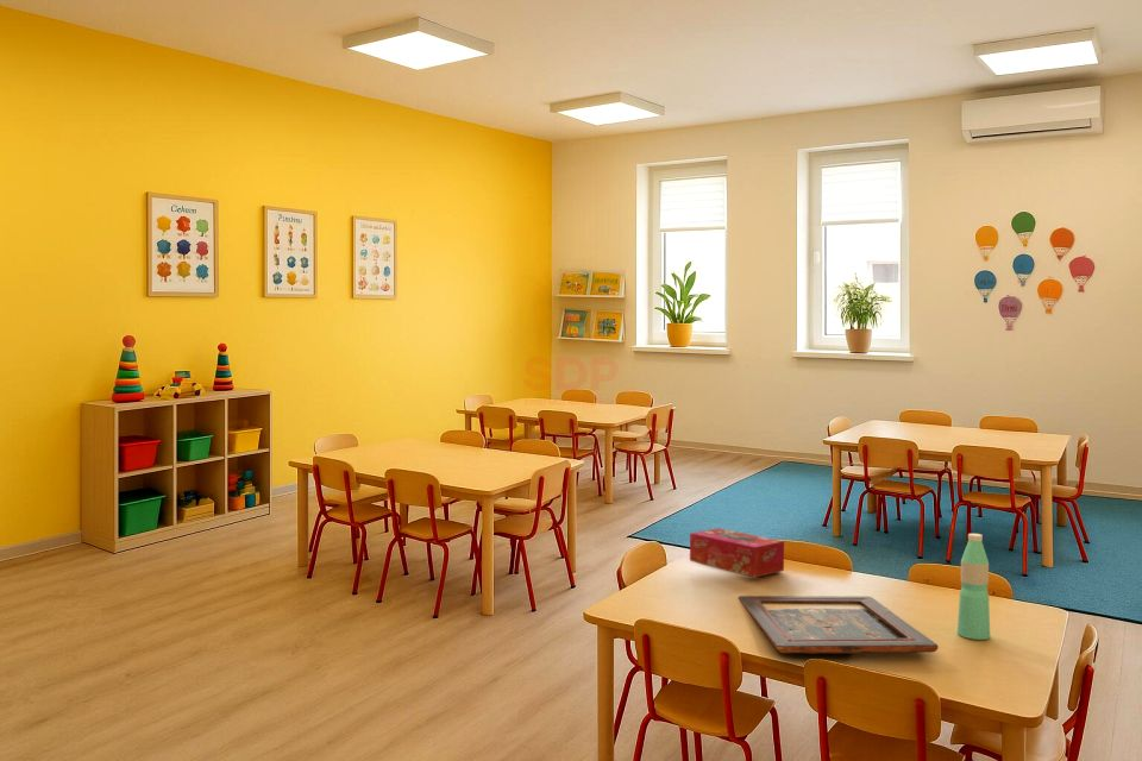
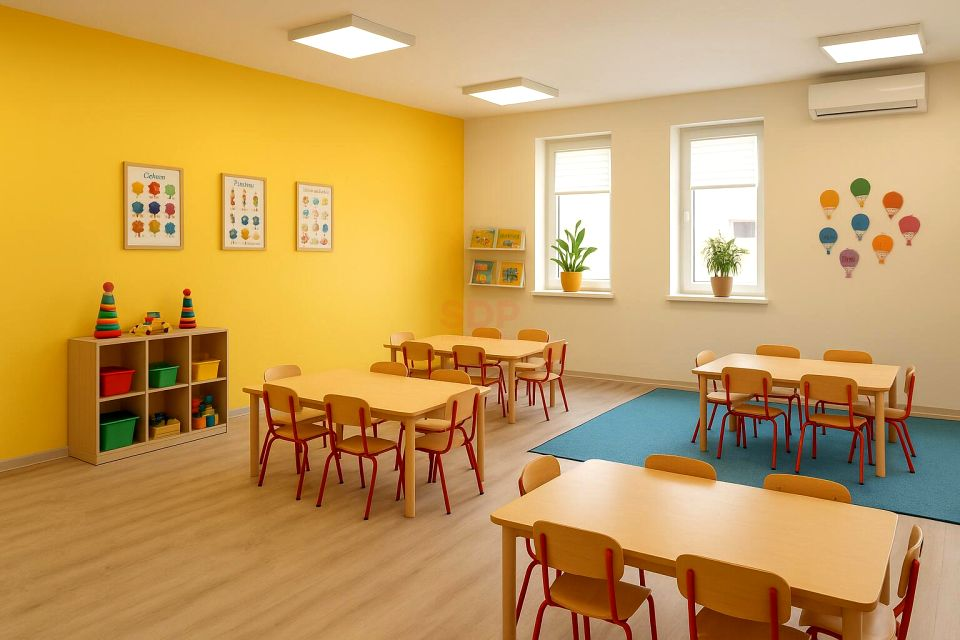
- water bottle (974, 584)
- tissue box (735, 551)
- religious icon (828, 621)
